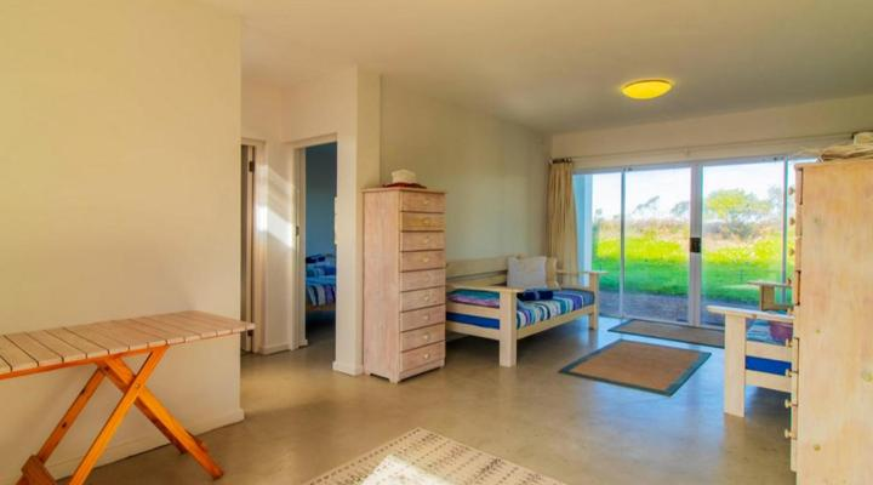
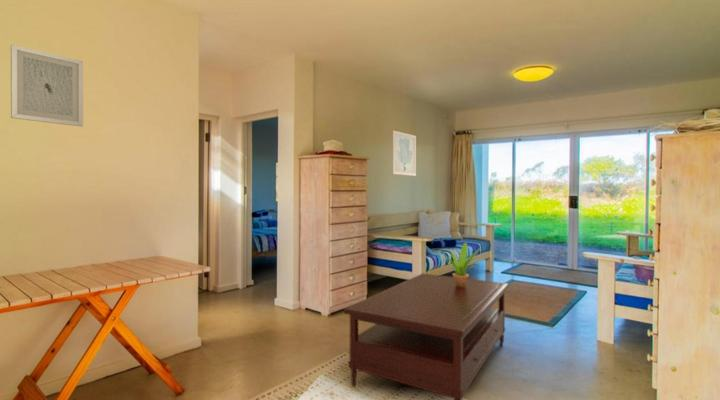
+ potted plant (460, 265)
+ wall art (48, 88)
+ wall art (404, 154)
+ coffee table (436, 328)
